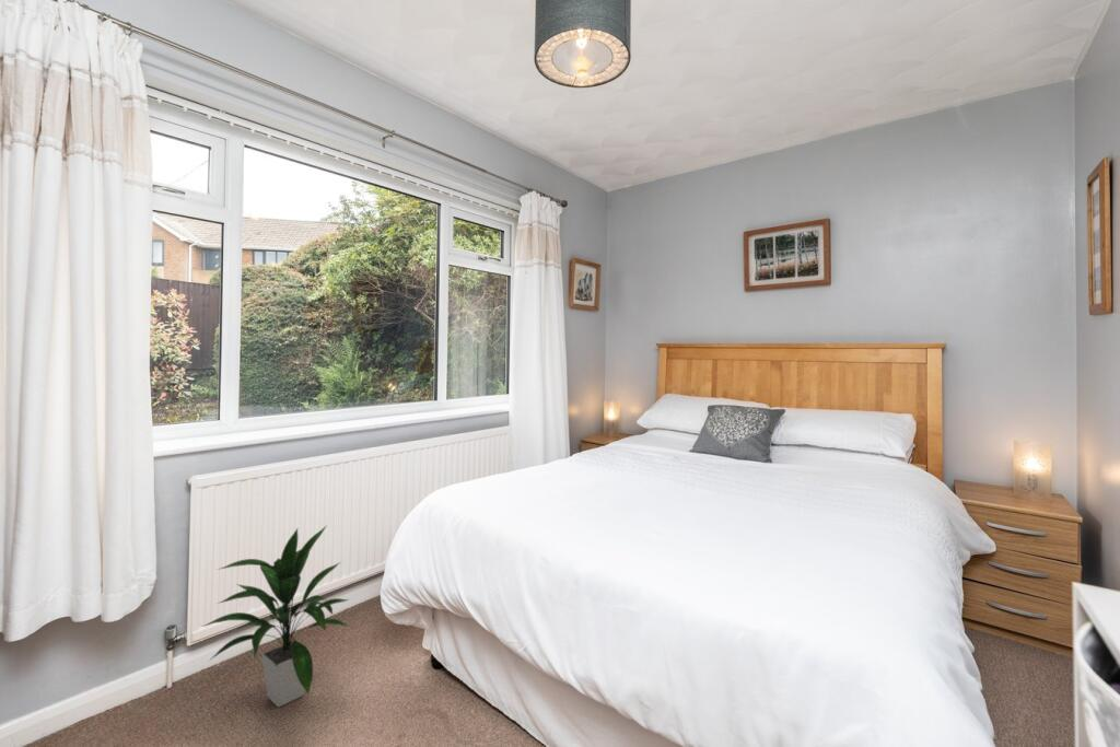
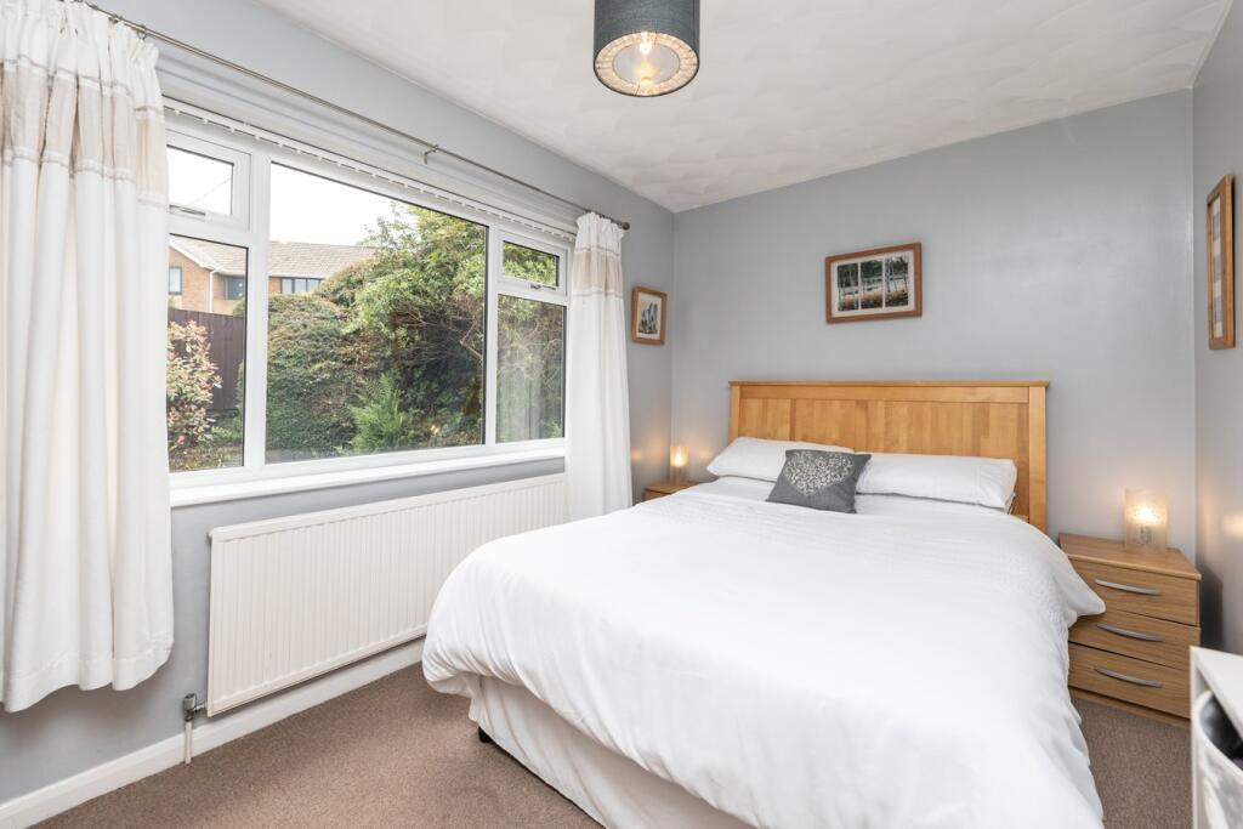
- indoor plant (284, 616)
